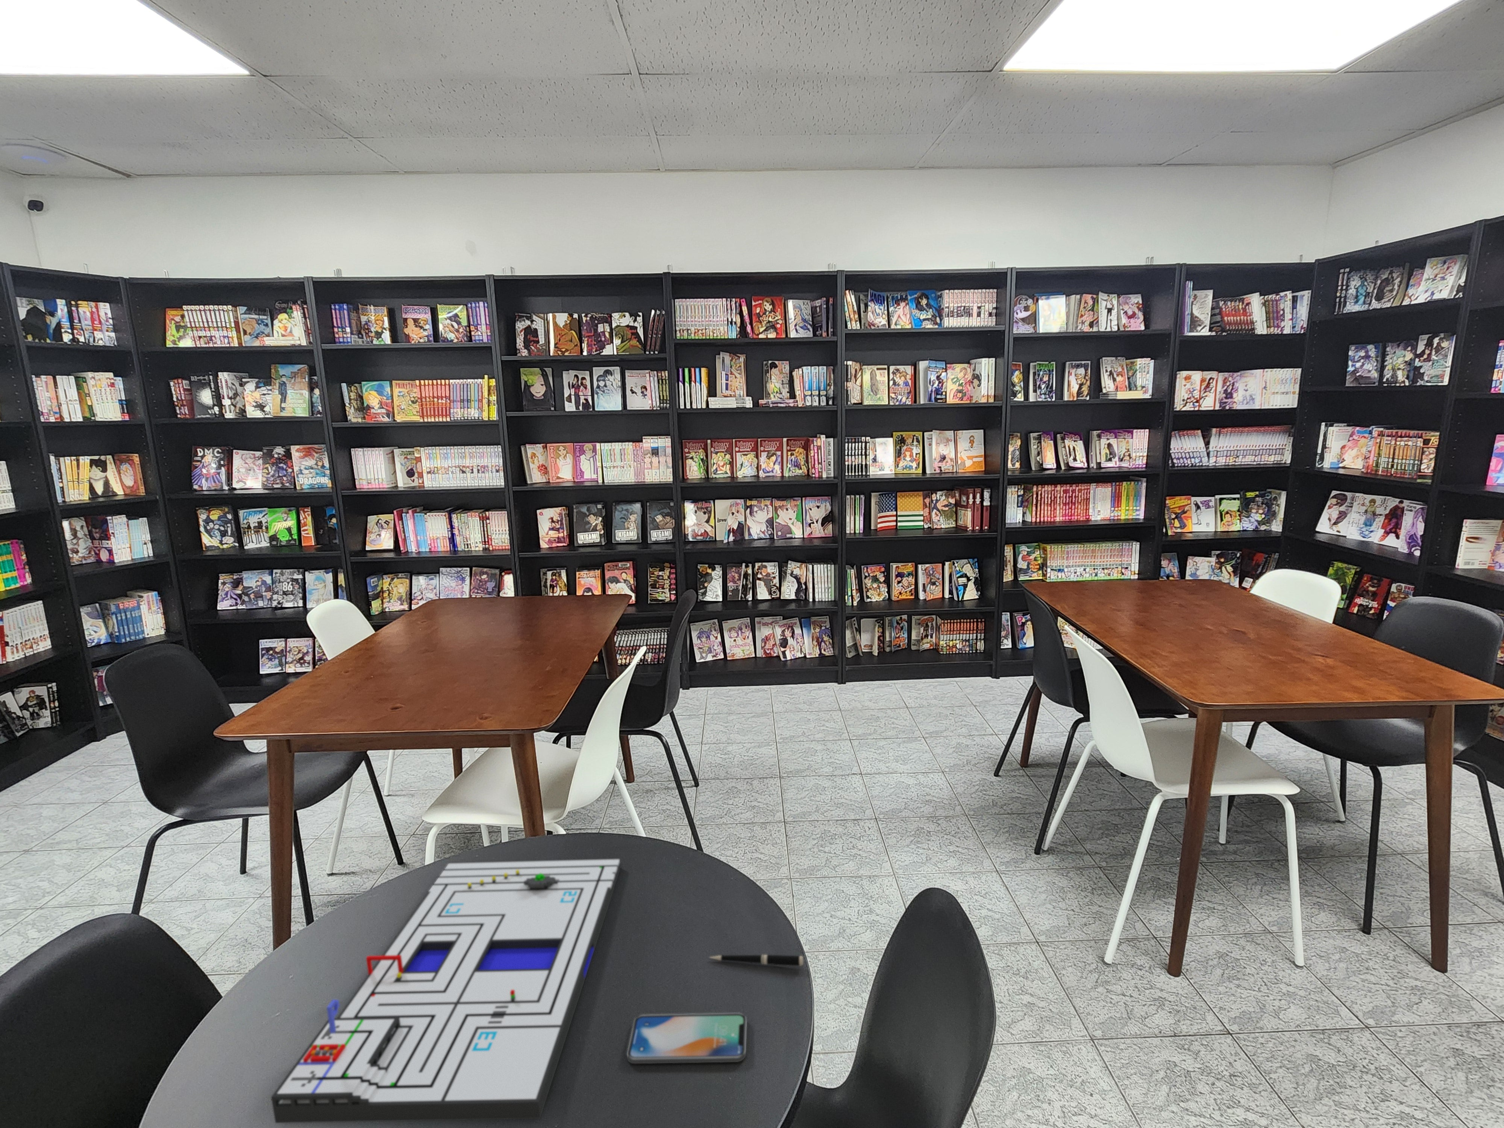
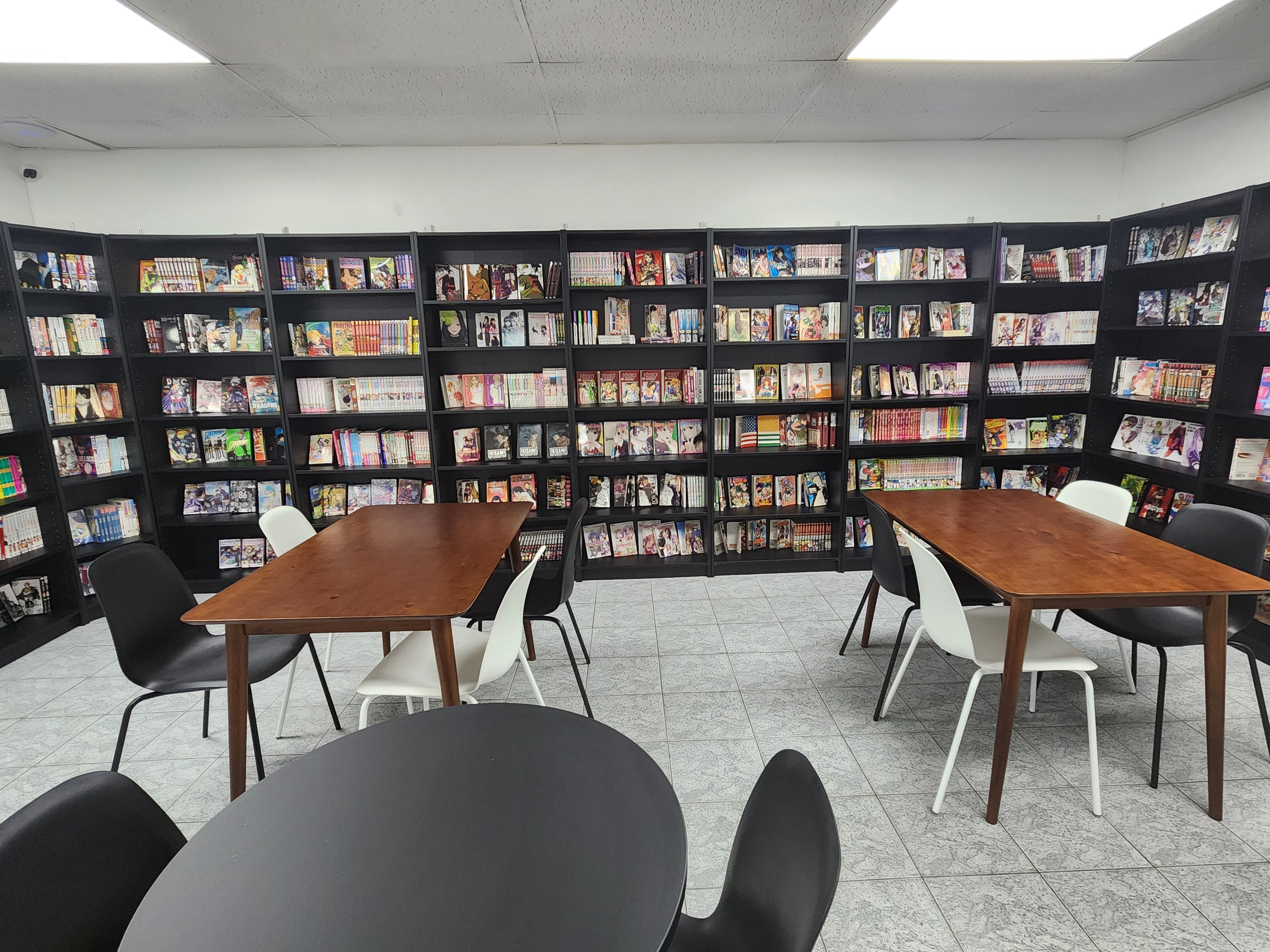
- smartphone (688, 1038)
- pen (756, 959)
- board game (482, 936)
